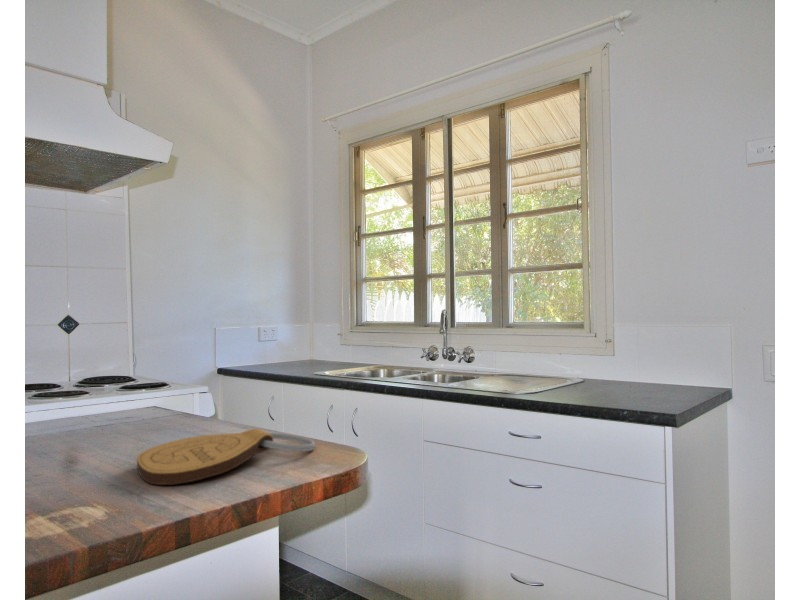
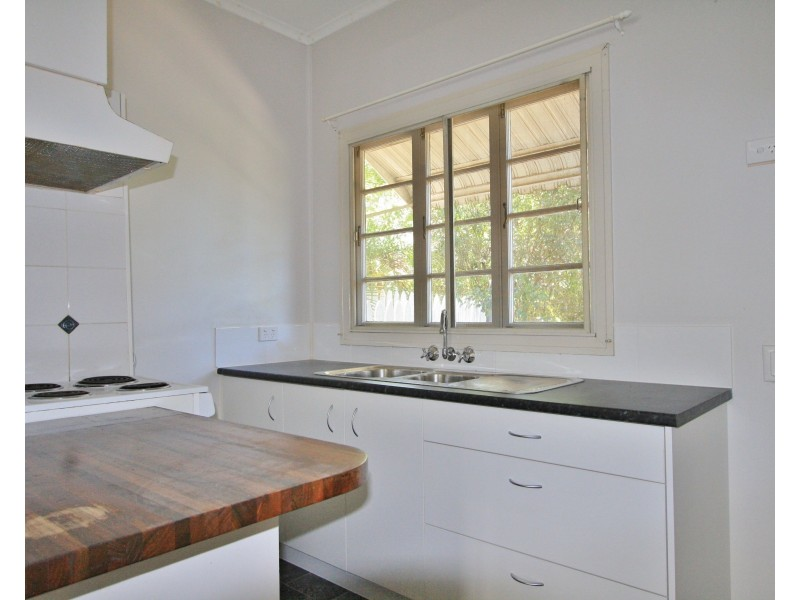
- key chain (233, 447)
